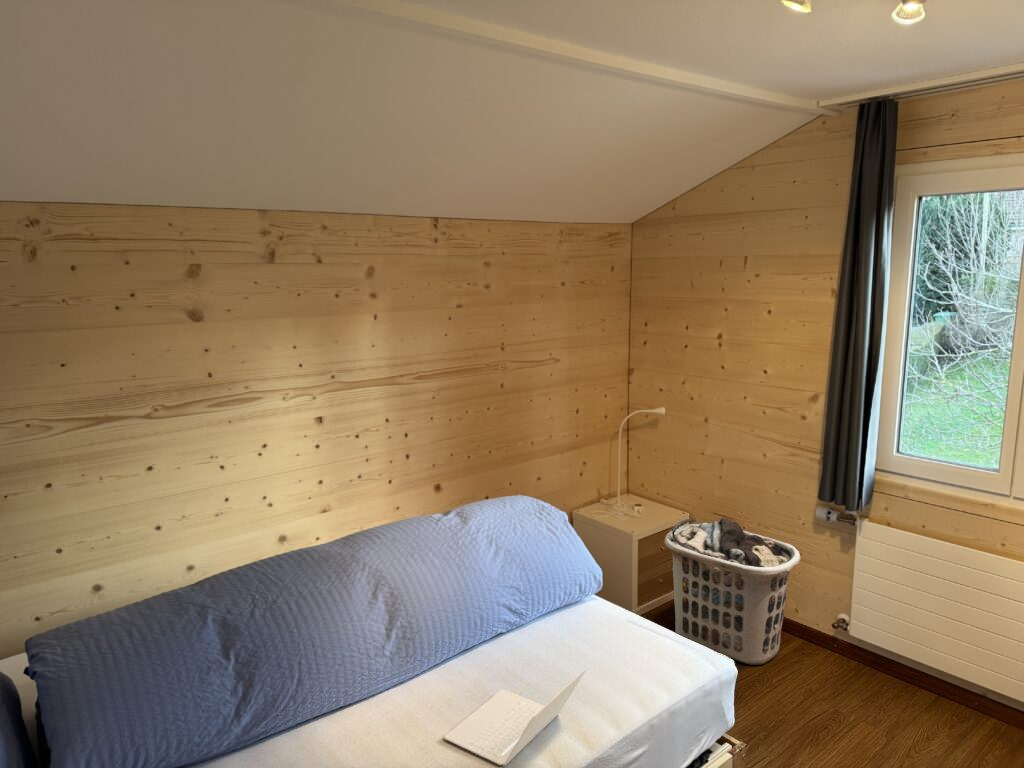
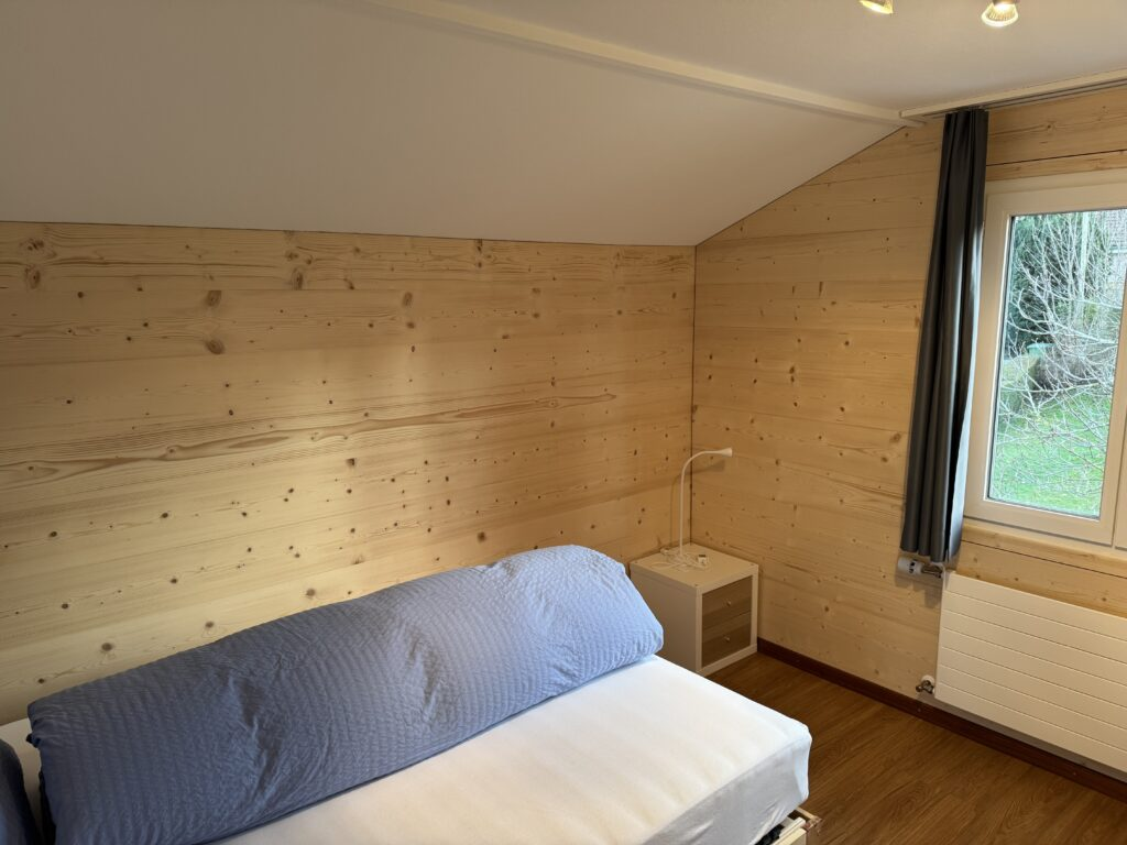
- laptop (516, 699)
- clothes hamper (728, 583)
